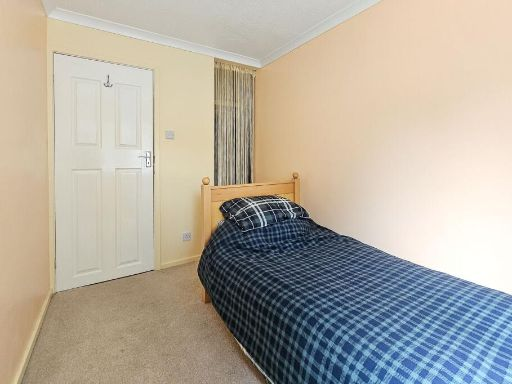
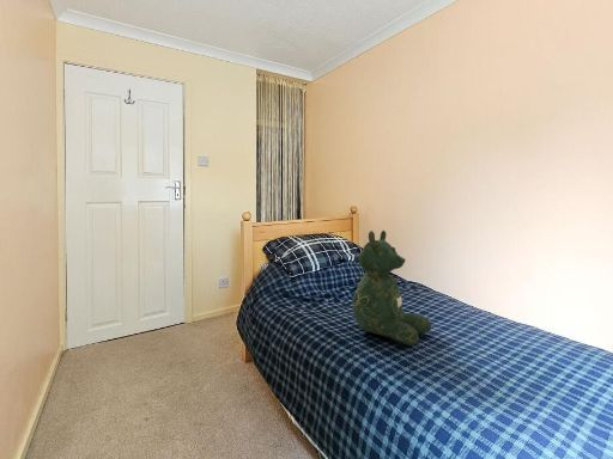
+ teddy bear (392, 282)
